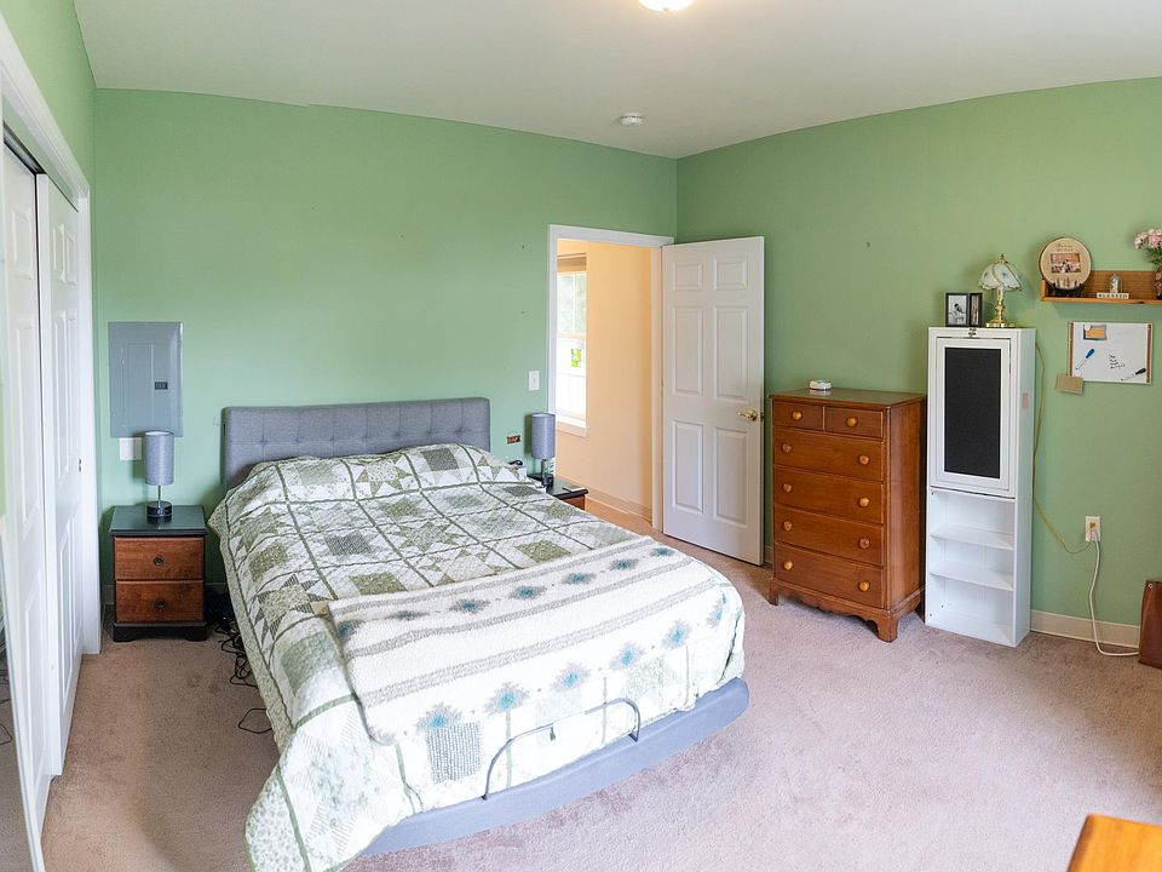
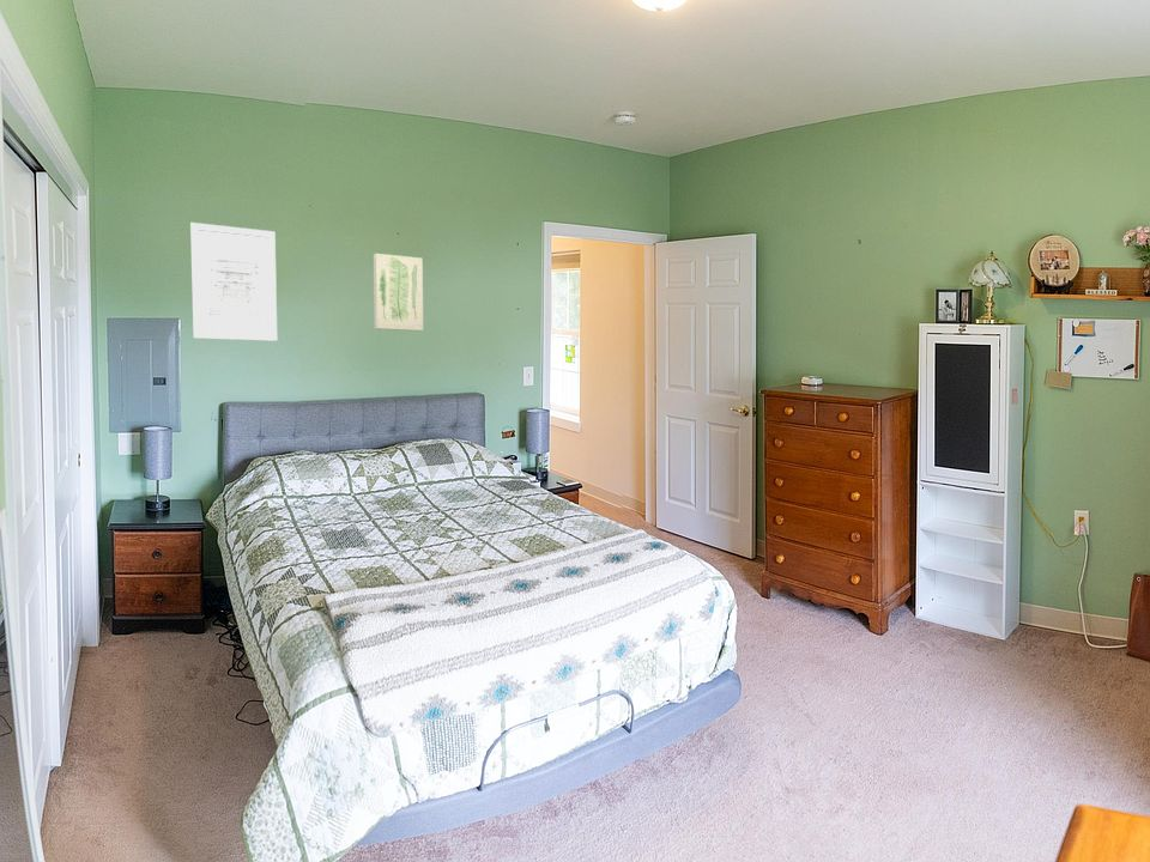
+ wall art (398, 292)
+ wall art (235, 283)
